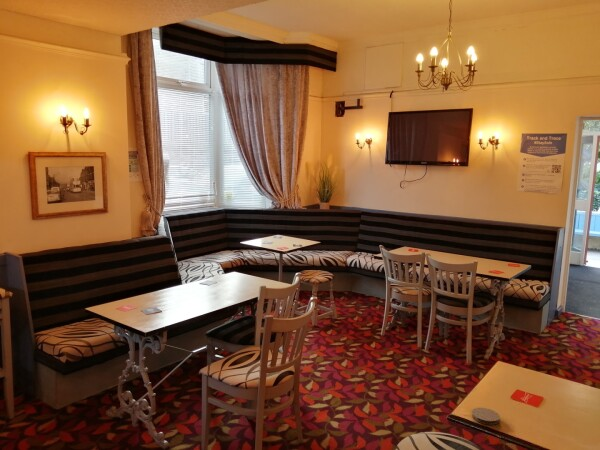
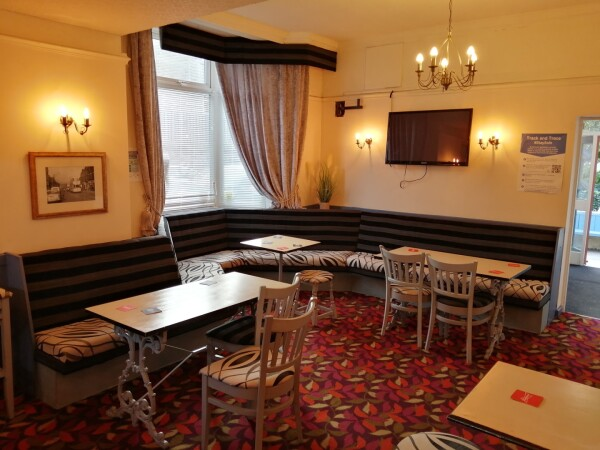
- coaster (485, 415)
